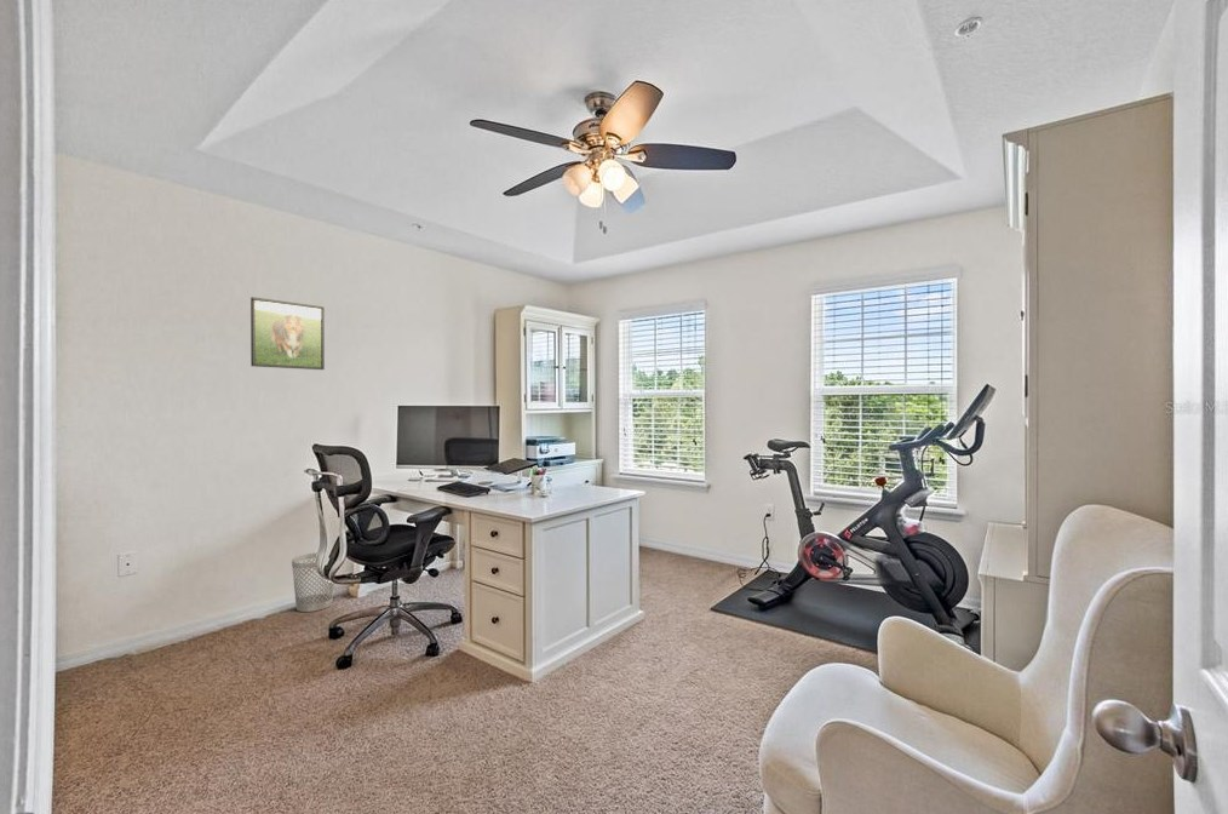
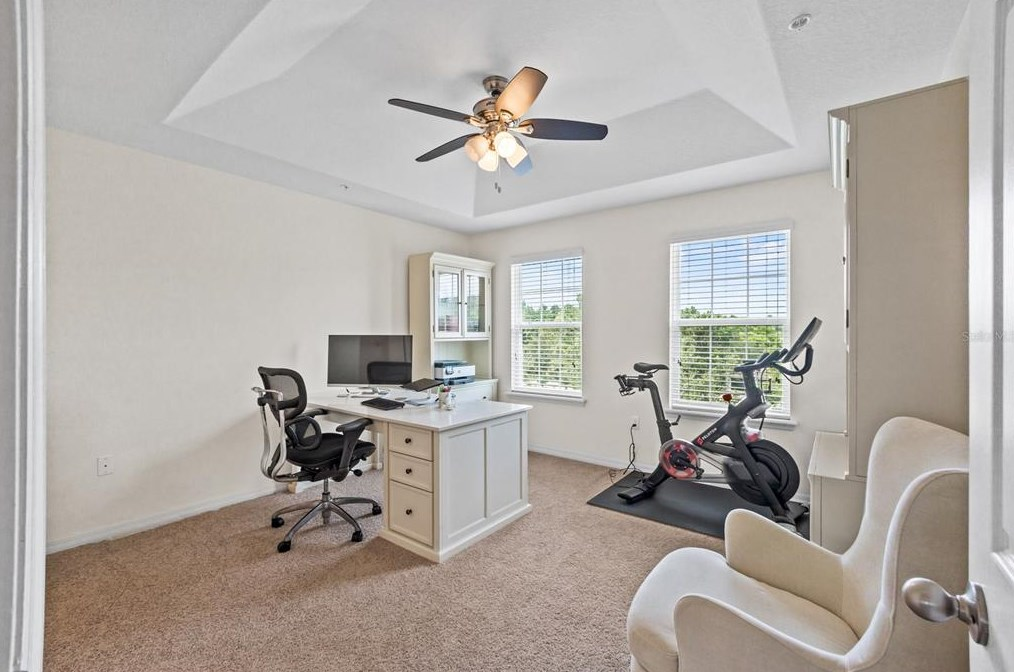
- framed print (288, 334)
- wastebasket (315, 581)
